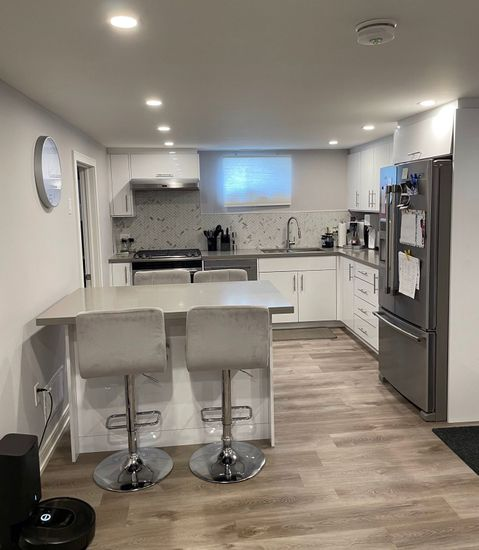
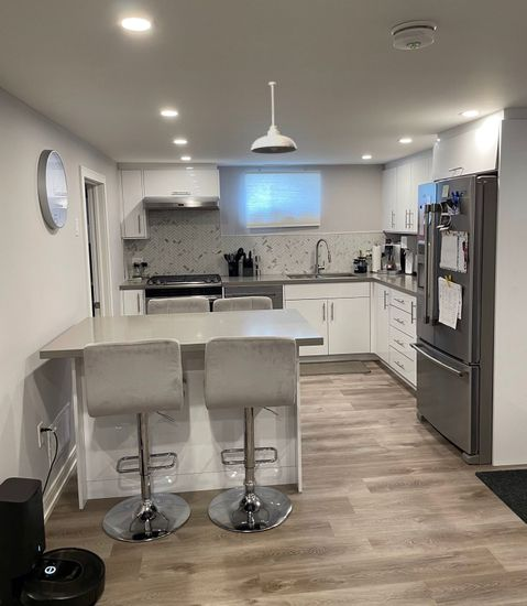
+ pendant light (273, 116)
